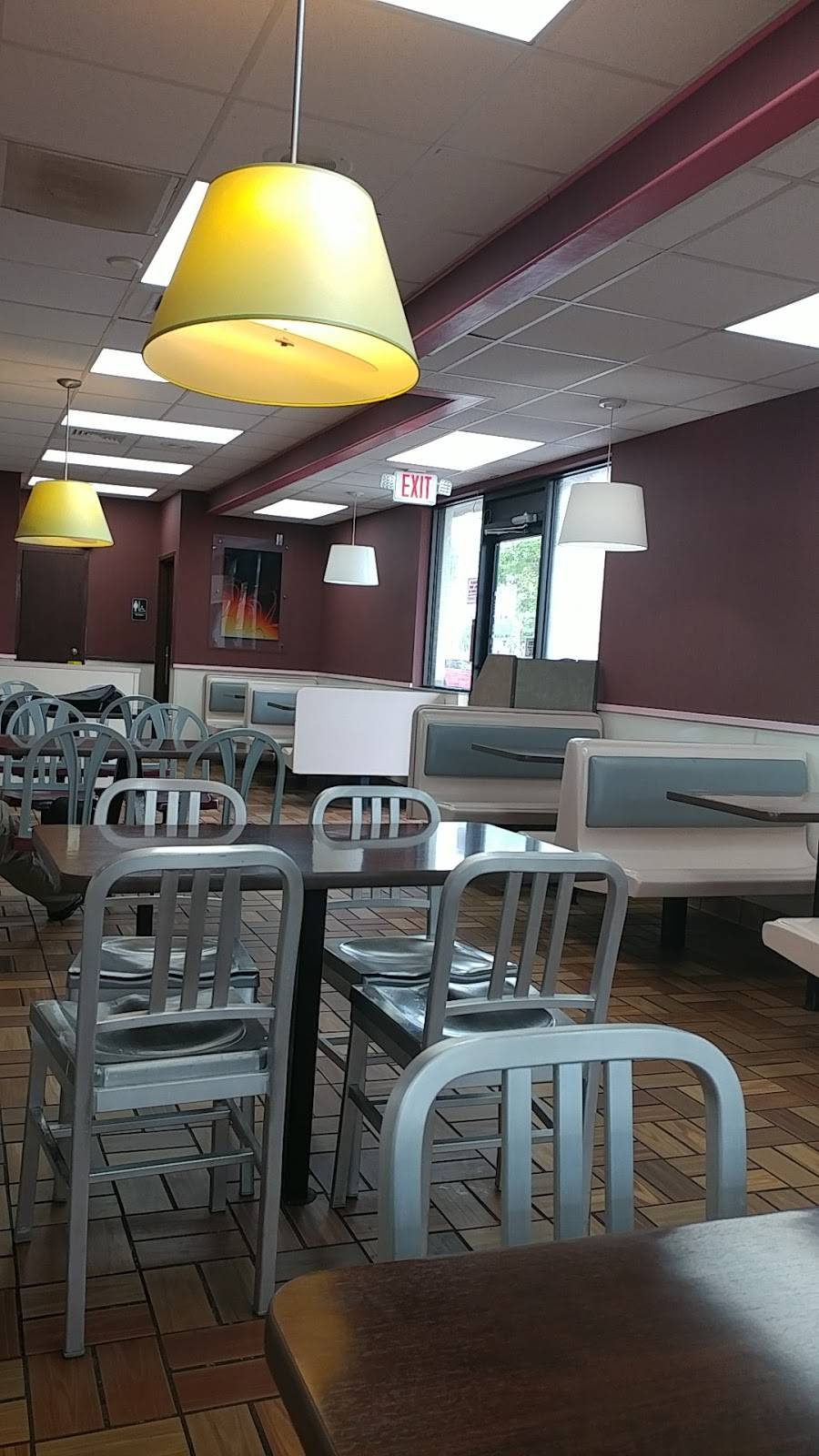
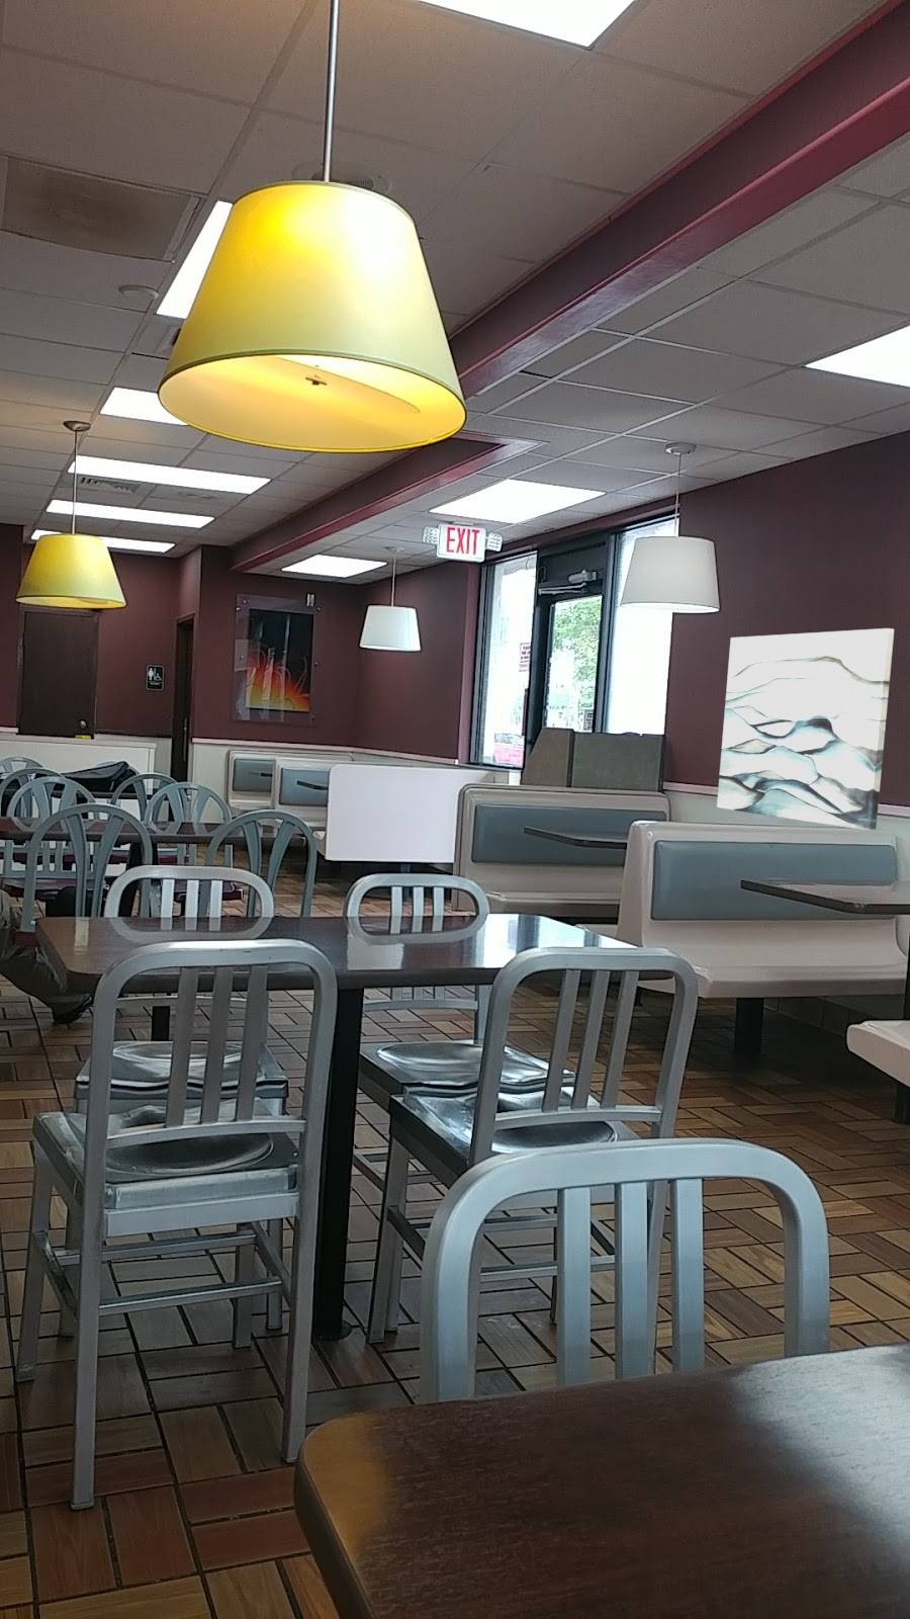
+ wall art (797, 725)
